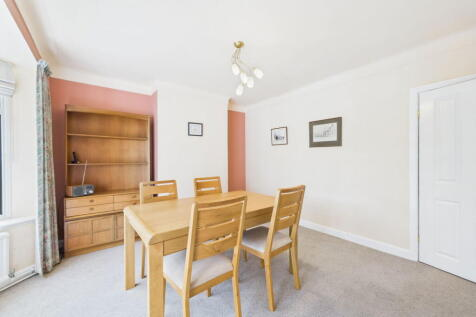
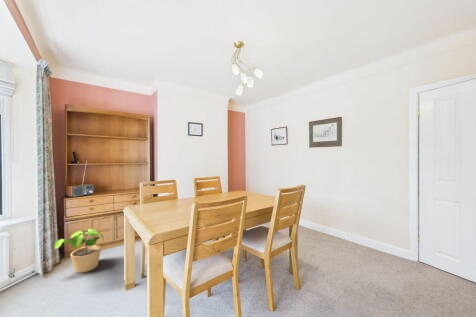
+ potted plant (80, 251)
